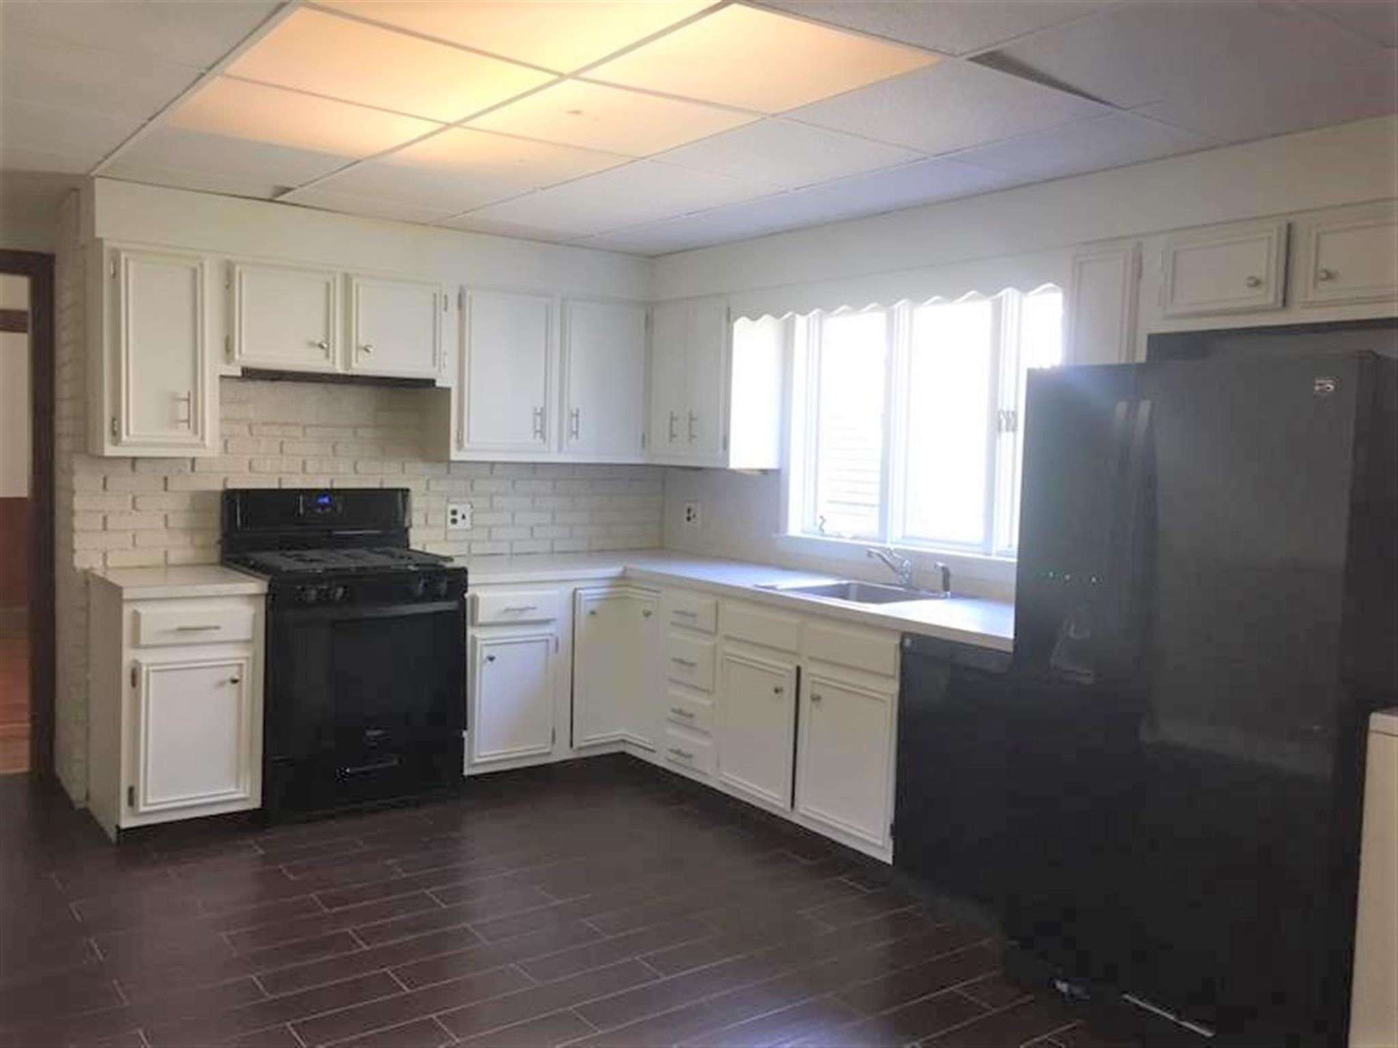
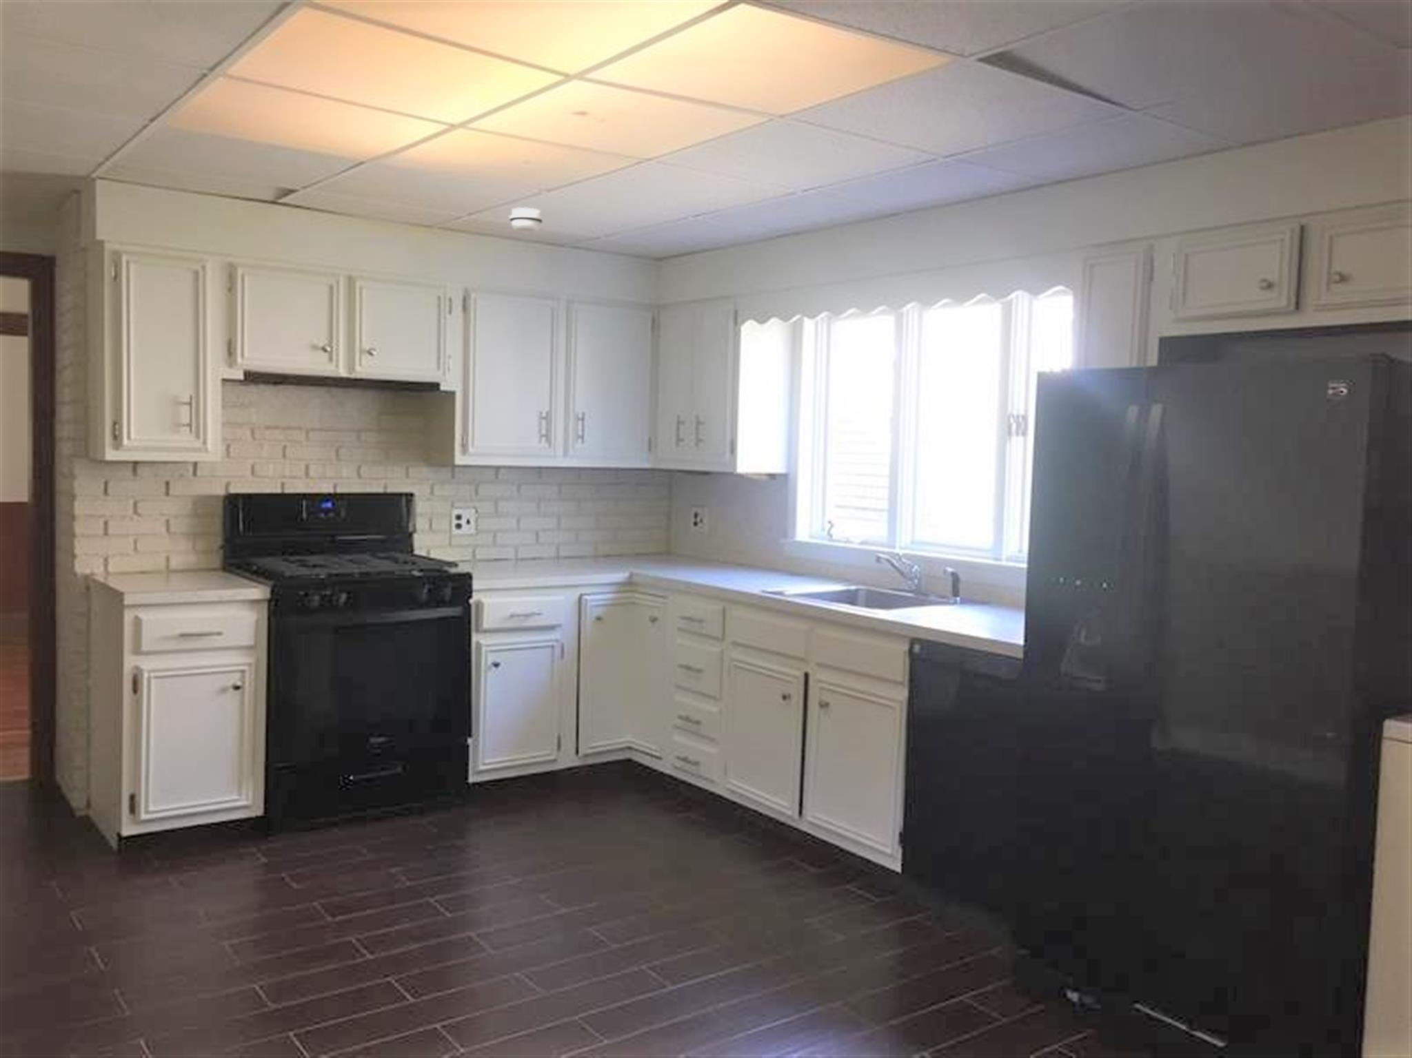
+ smoke detector (526, 220)
